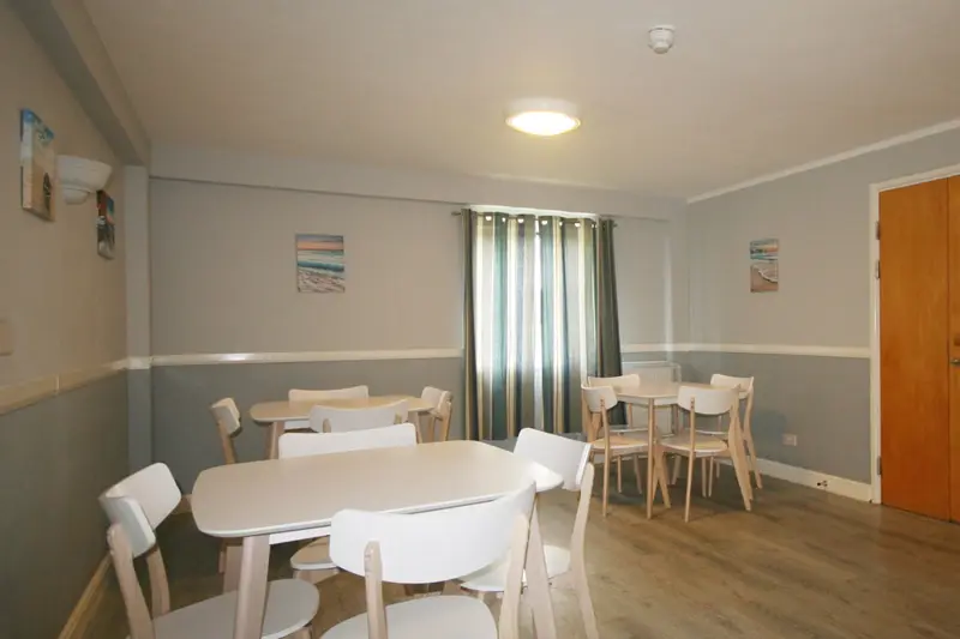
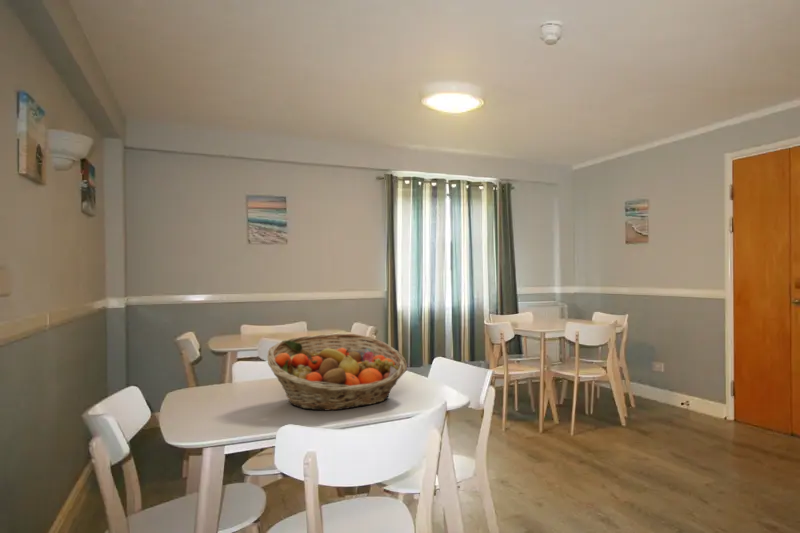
+ fruit basket (338, 368)
